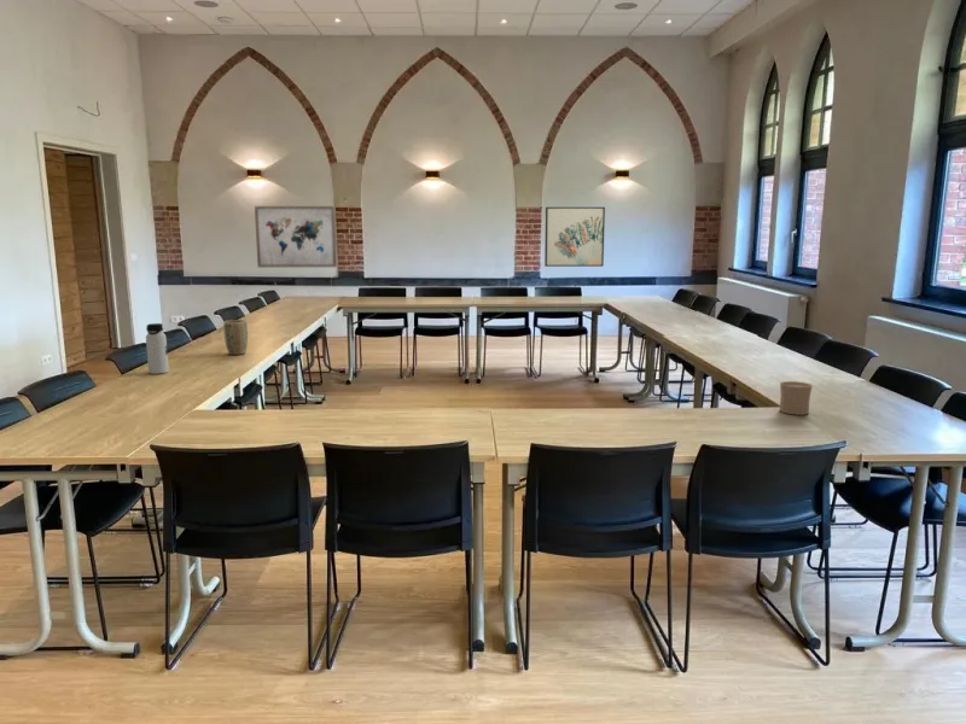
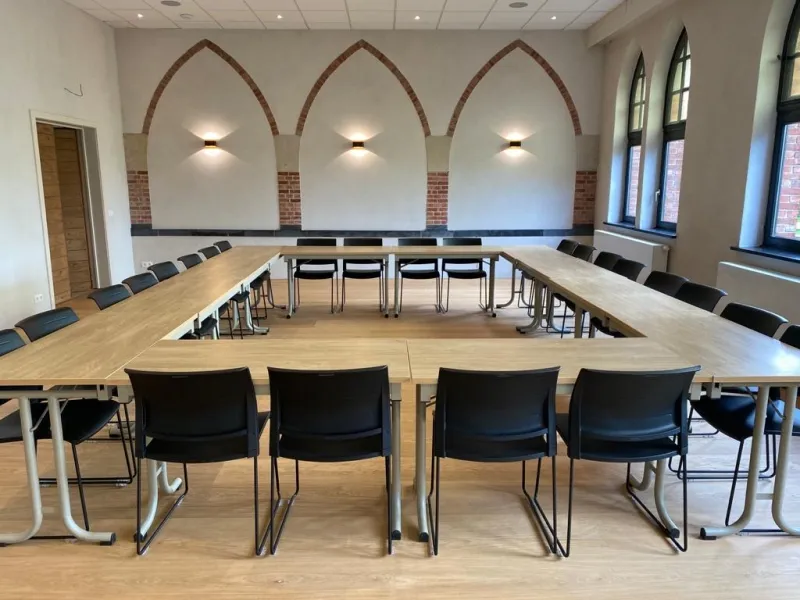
- water bottle (156, 348)
- cup (795, 397)
- plant pot (235, 337)
- wall art (574, 237)
- wall art (296, 237)
